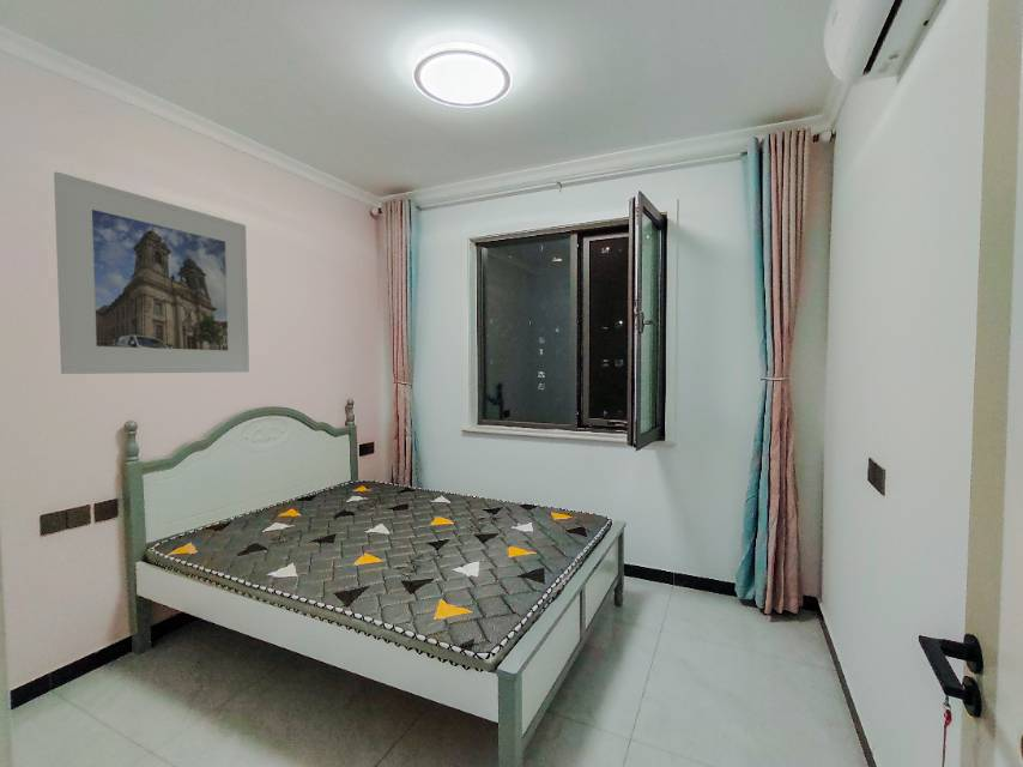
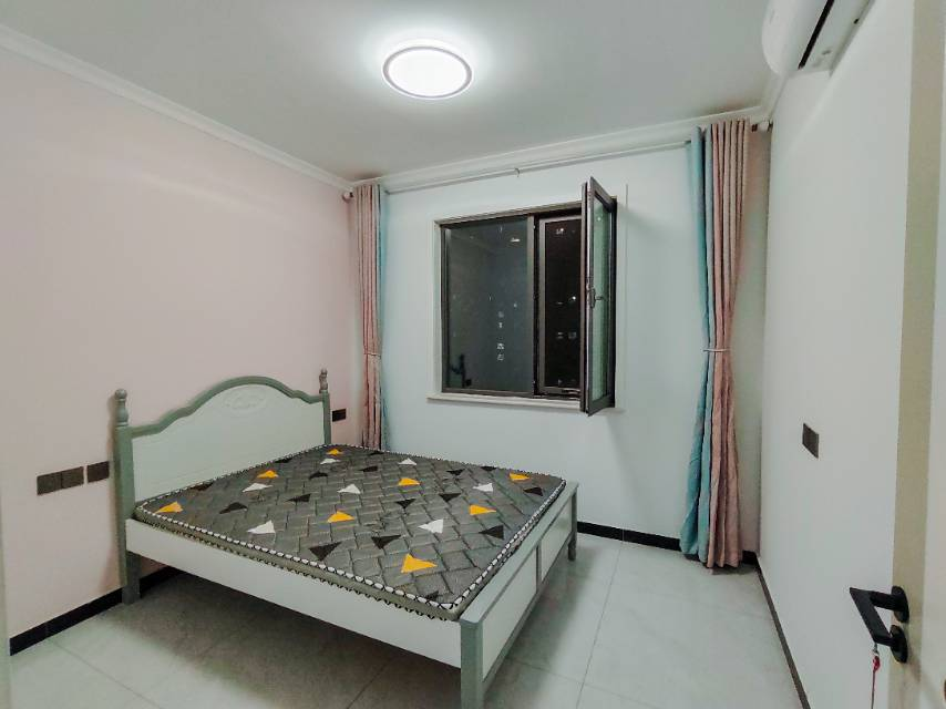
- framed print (167, 288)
